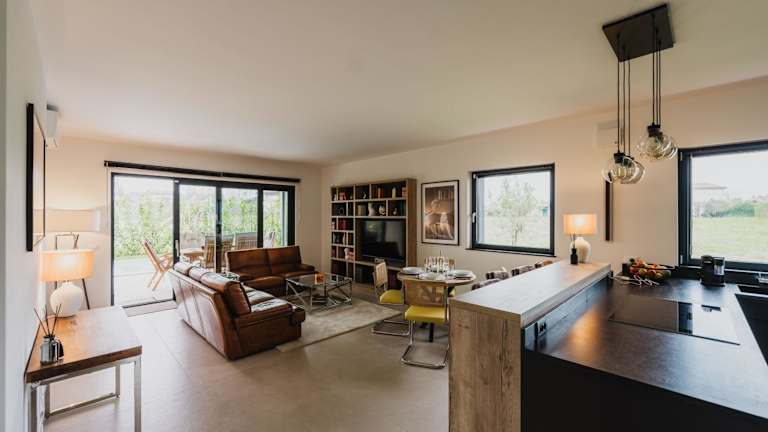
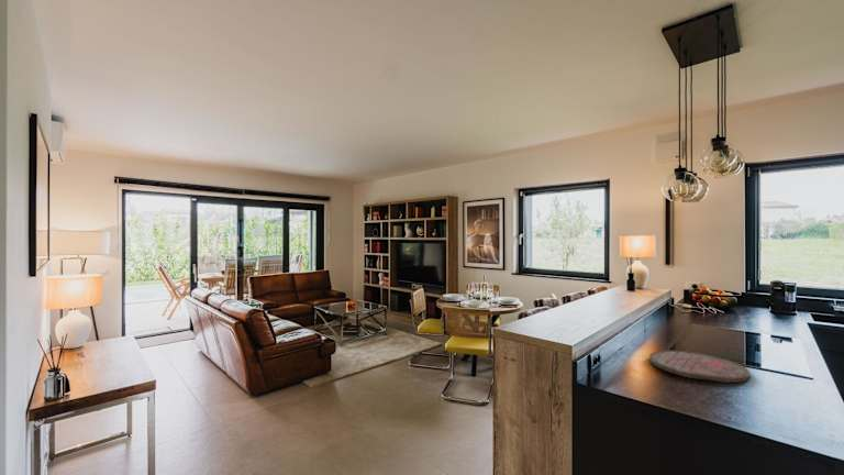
+ cutting board (696, 364)
